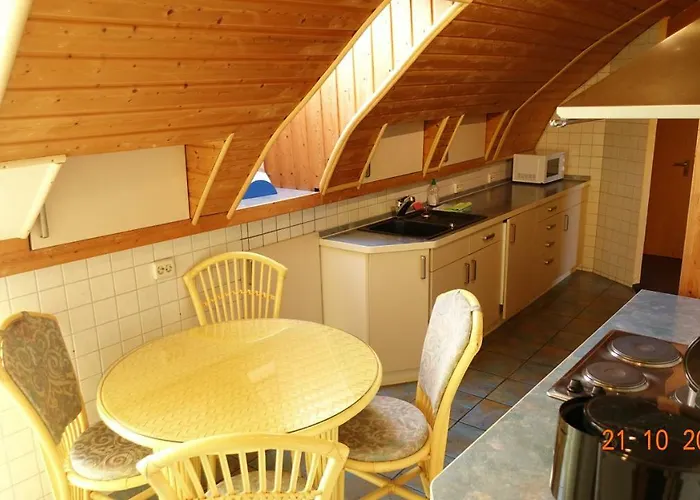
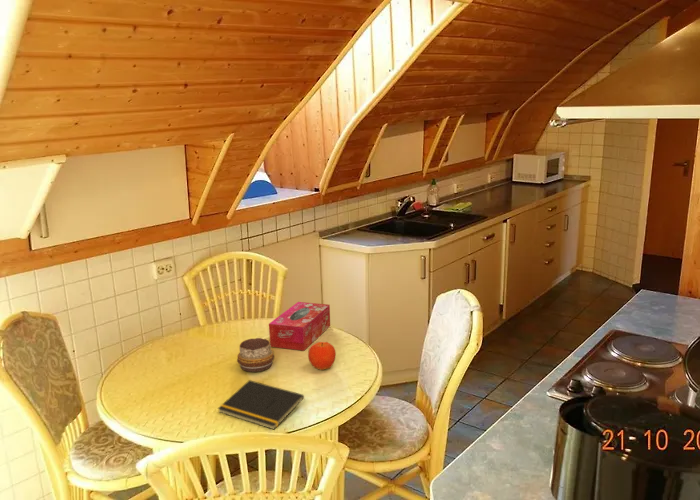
+ tissue box (300, 324)
+ decorative bowl (255, 355)
+ notepad (261, 403)
+ fruit (321, 355)
